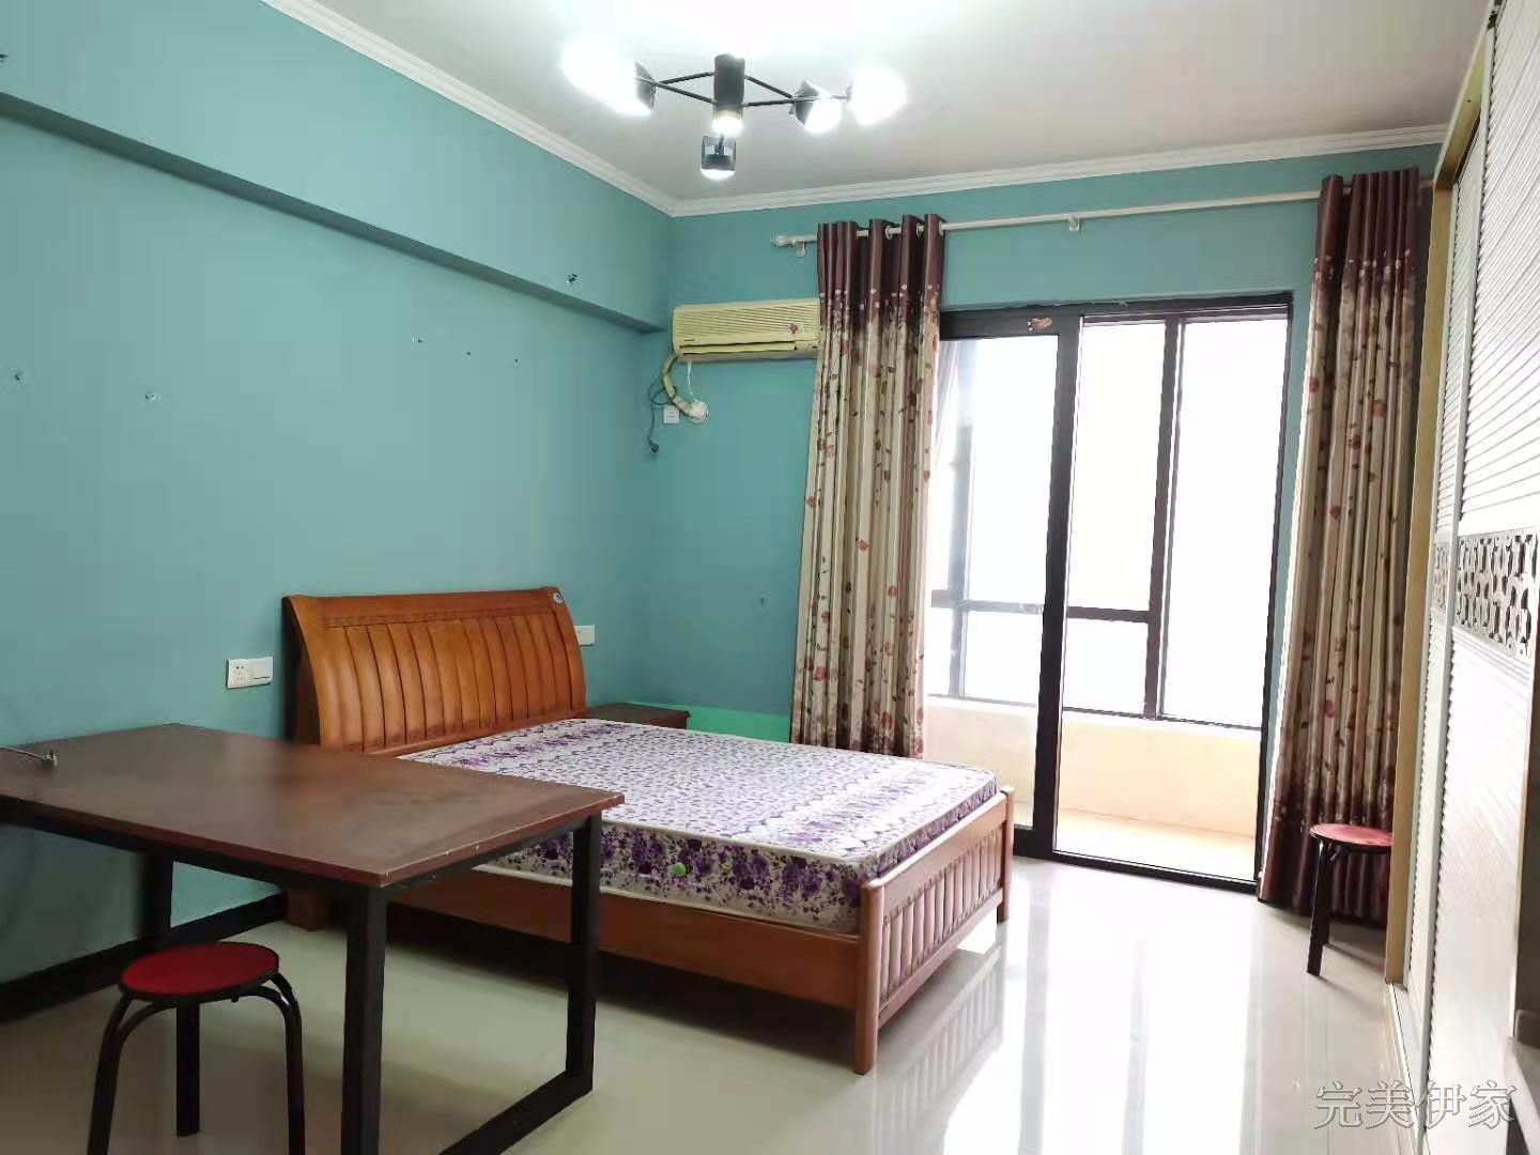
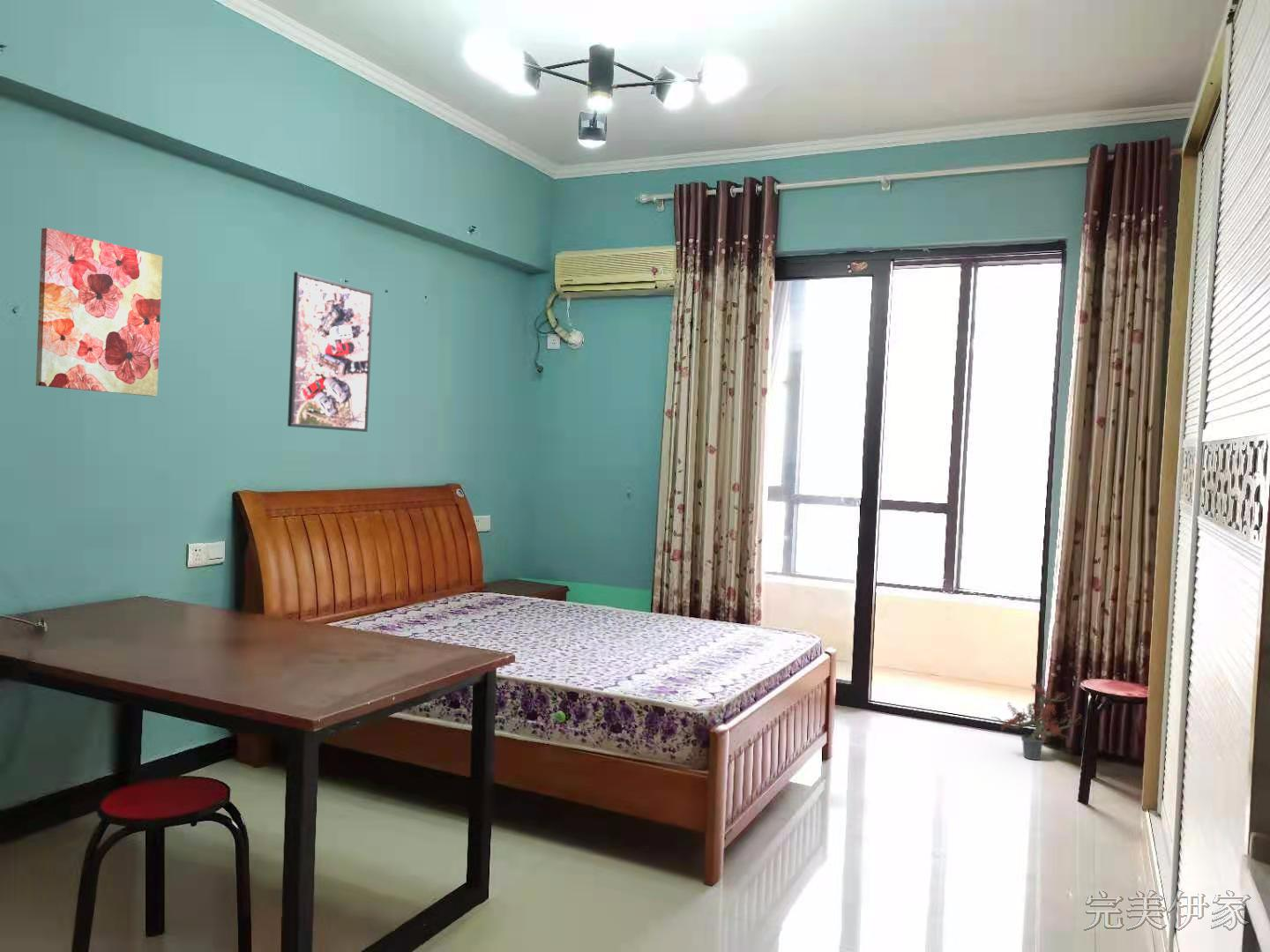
+ wall art (102, 316)
+ potted plant (1038, 712)
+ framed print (332, 355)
